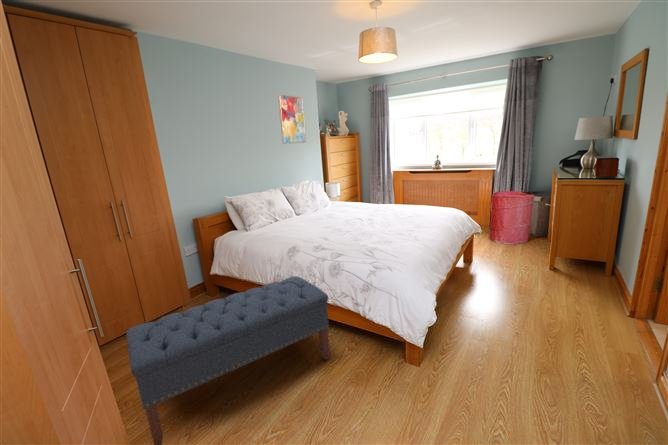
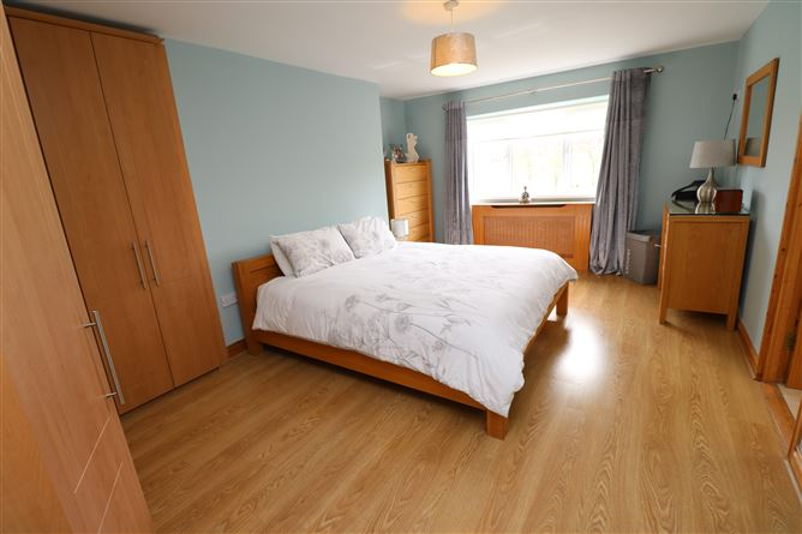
- bench (238, 343)
- wall art (292, 120)
- laundry hamper (511, 216)
